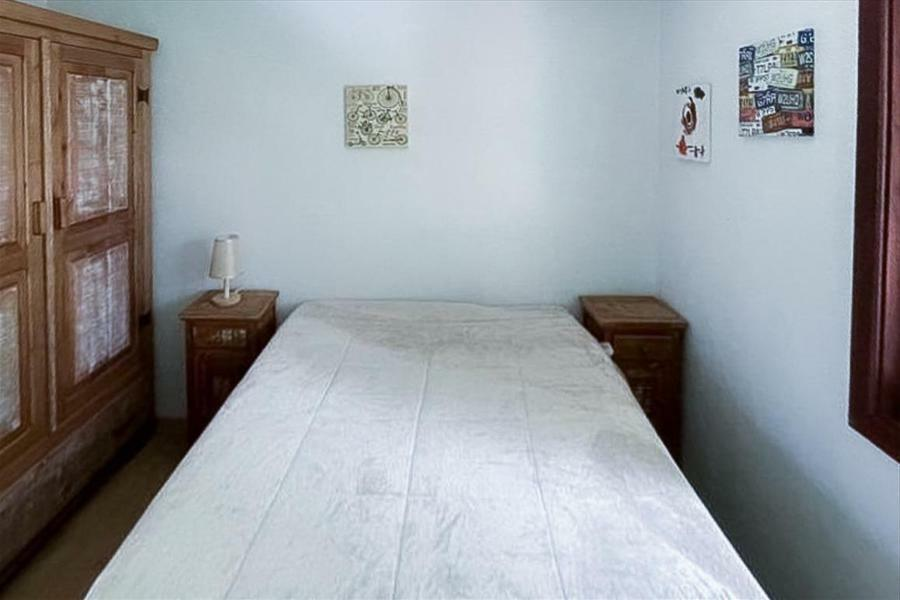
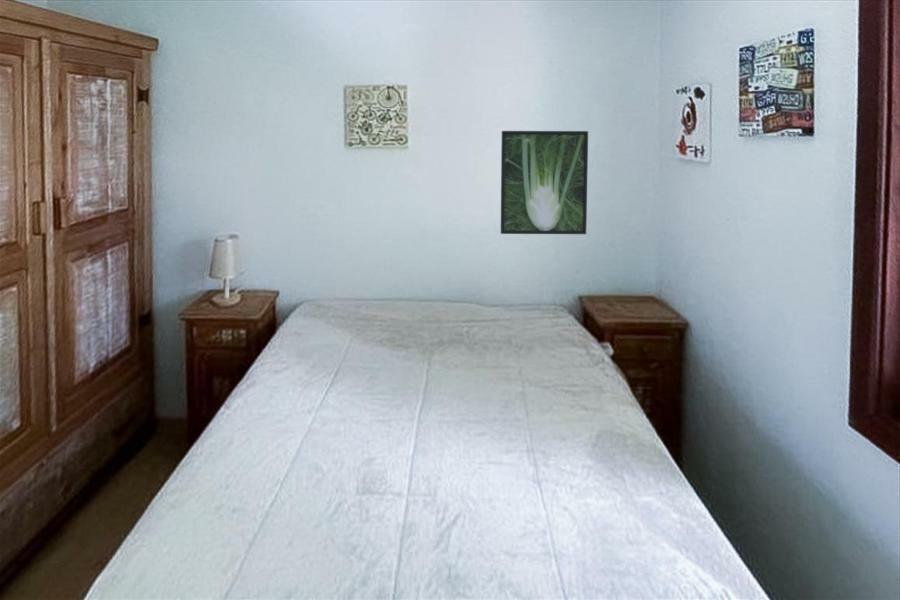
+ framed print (544, 182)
